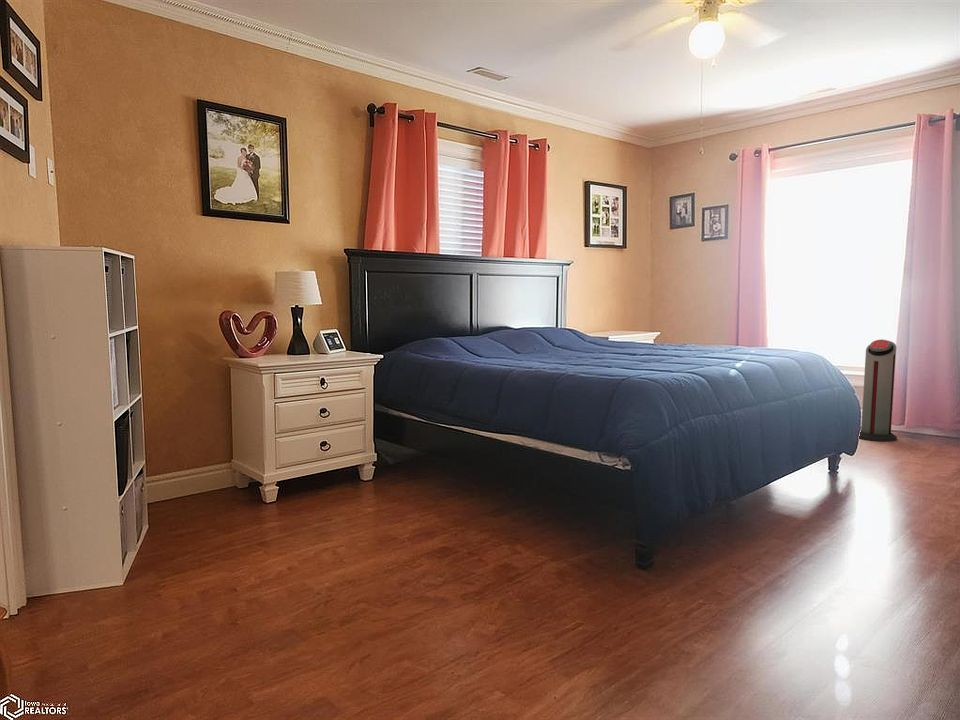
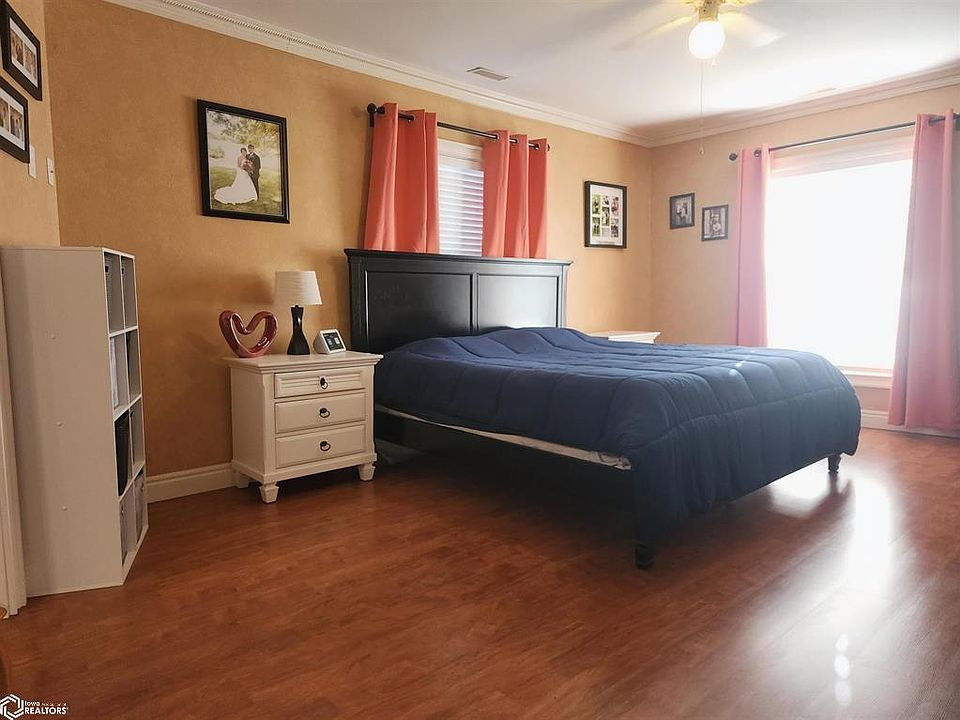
- air purifier (878, 389)
